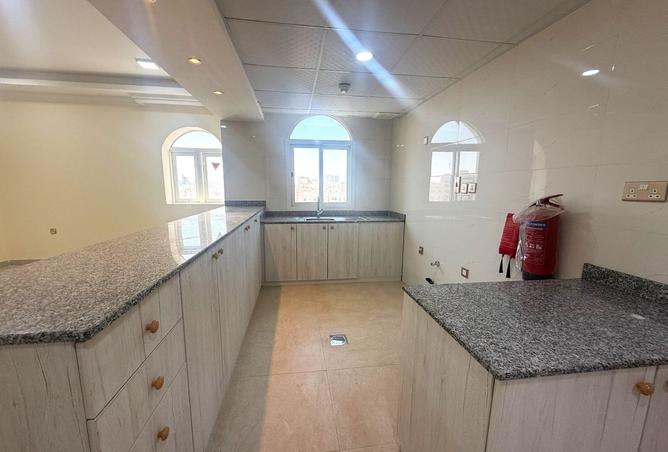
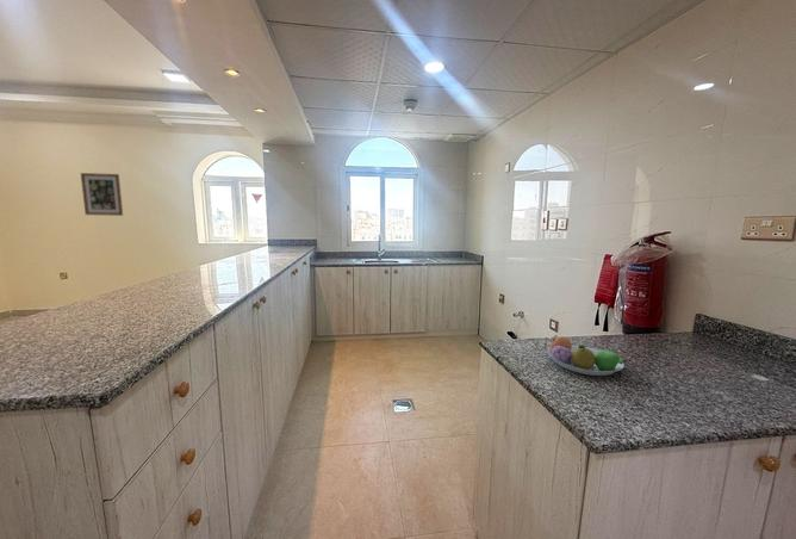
+ wall art (101, 194)
+ fruit bowl (585, 352)
